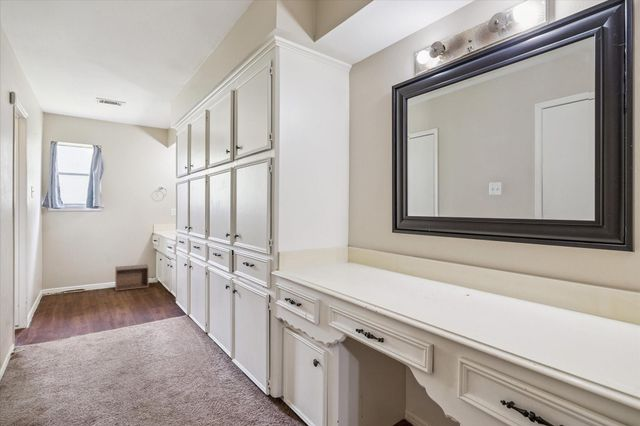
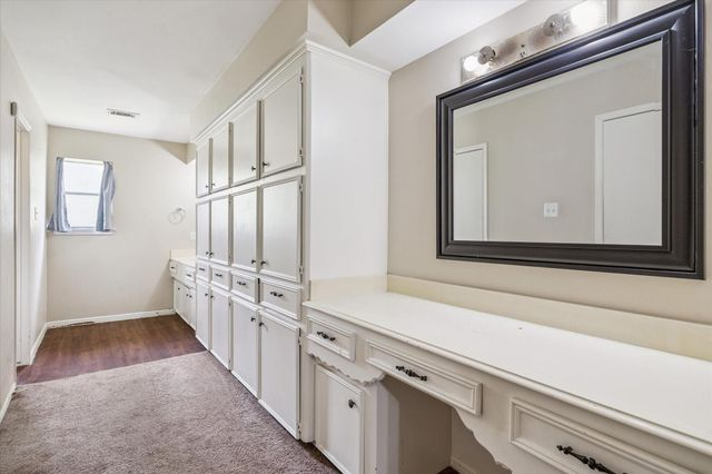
- cabinet (131, 276)
